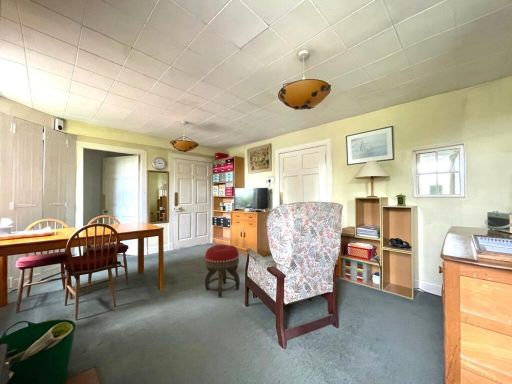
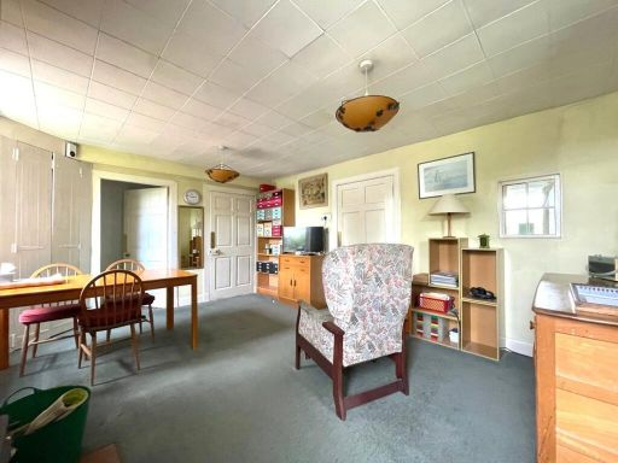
- footstool (222, 268)
